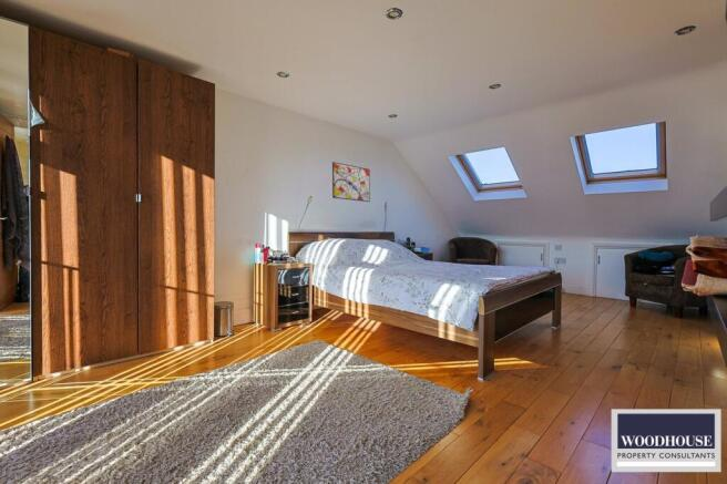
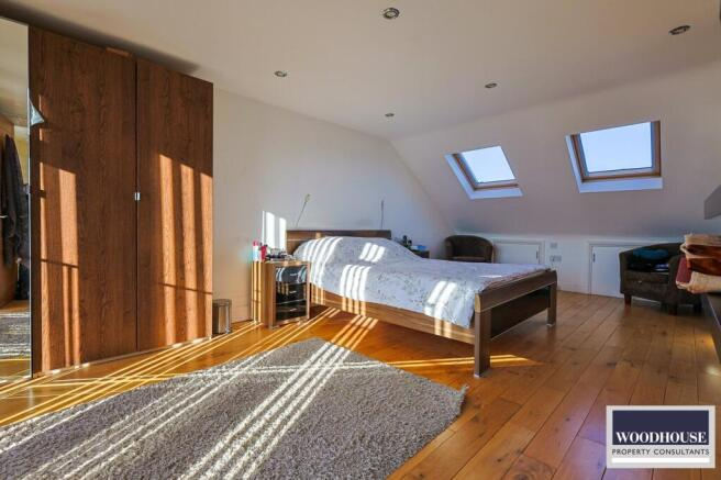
- wall art (351, 183)
